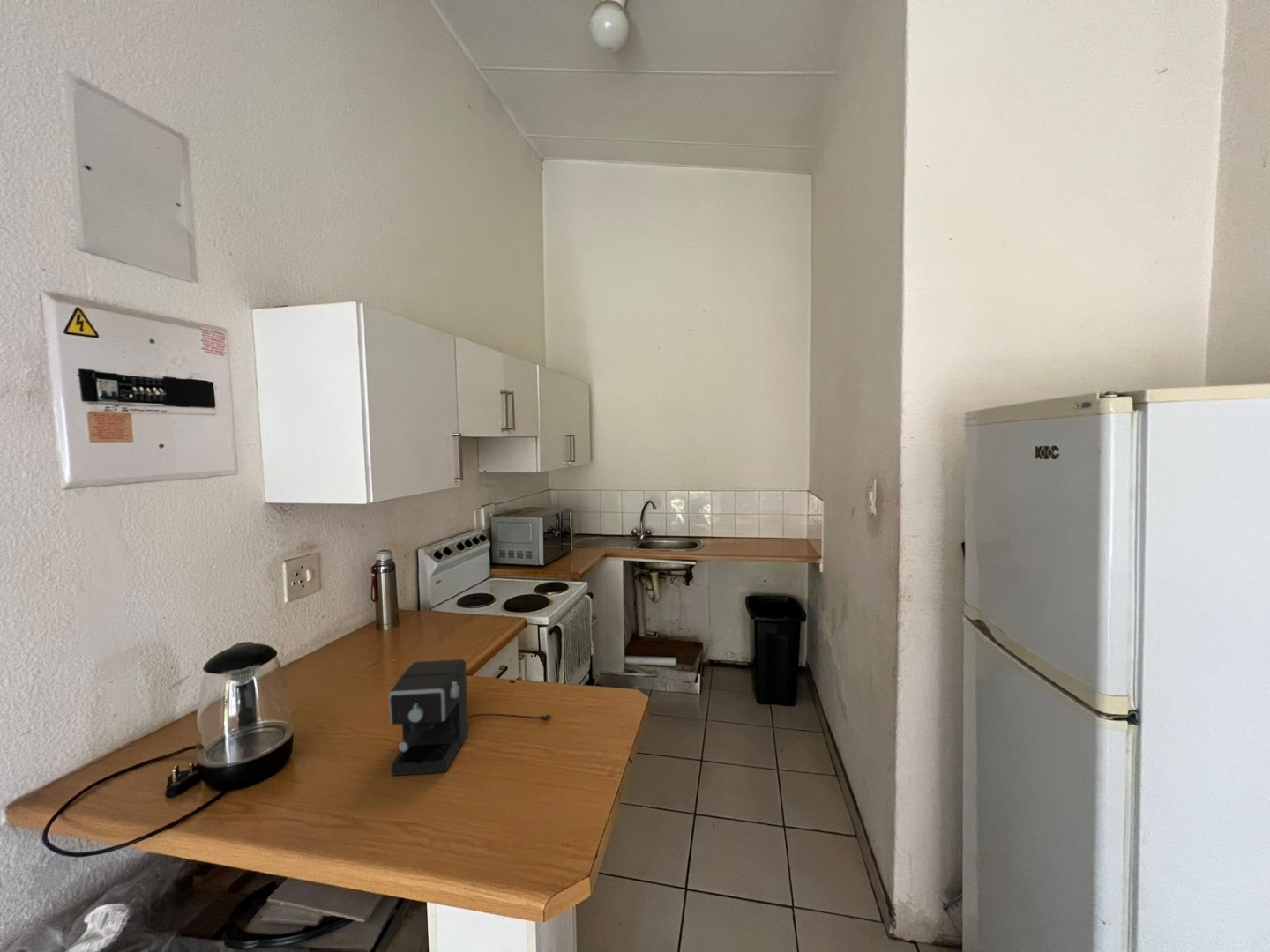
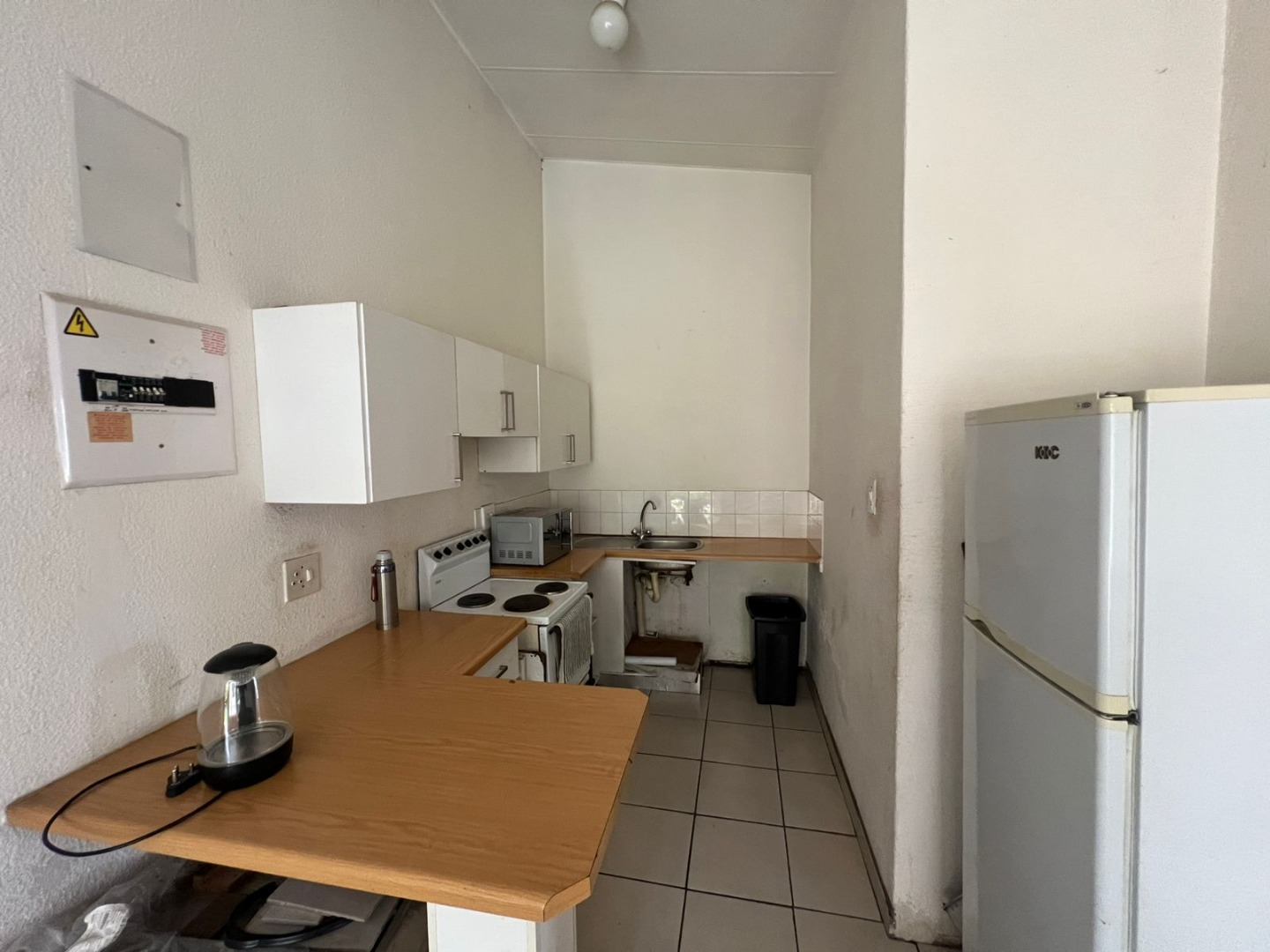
- coffee maker (477, 714)
